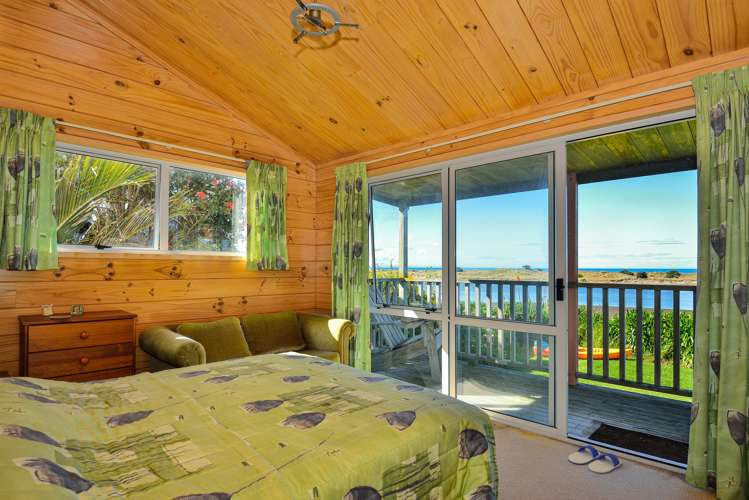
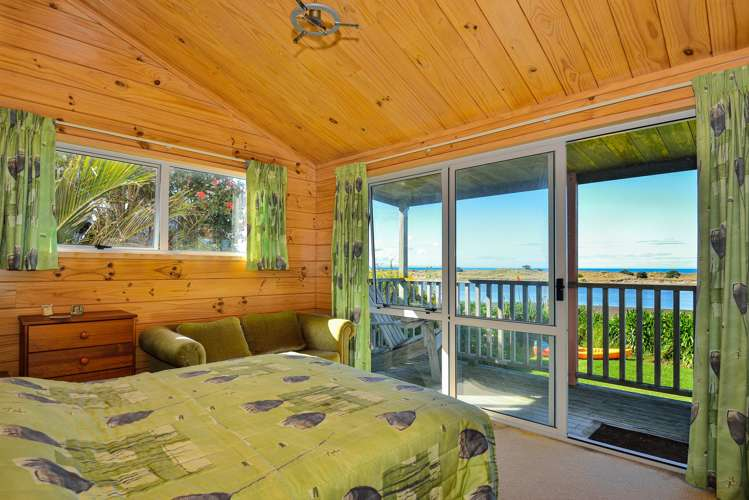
- flip-flop (594, 456)
